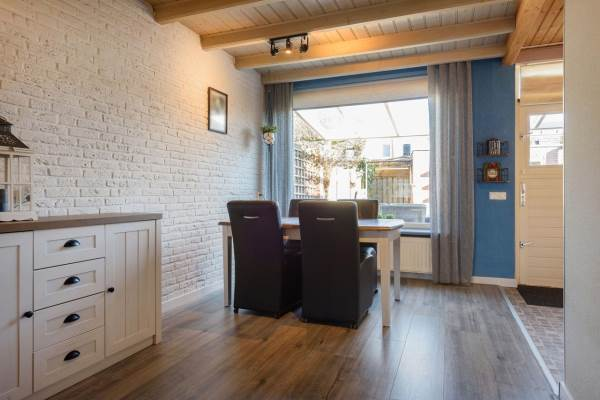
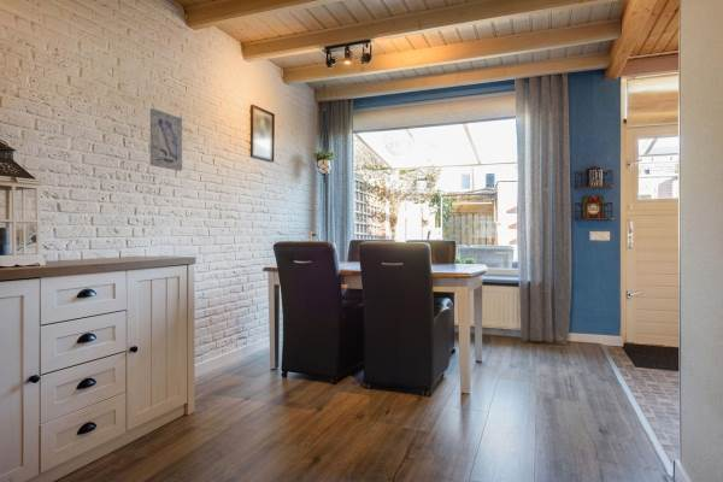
+ wall art (166, 140)
